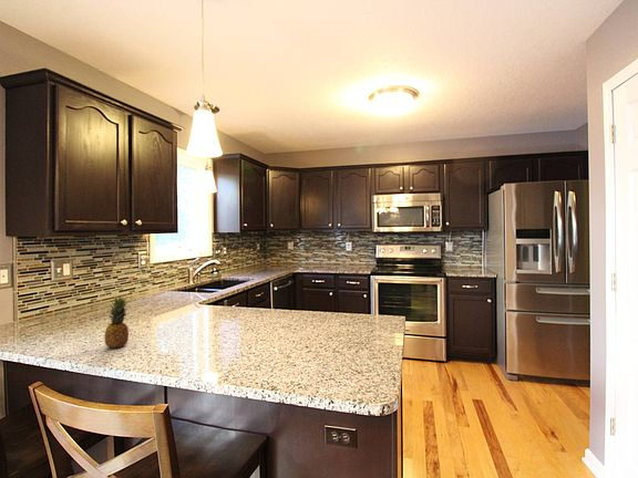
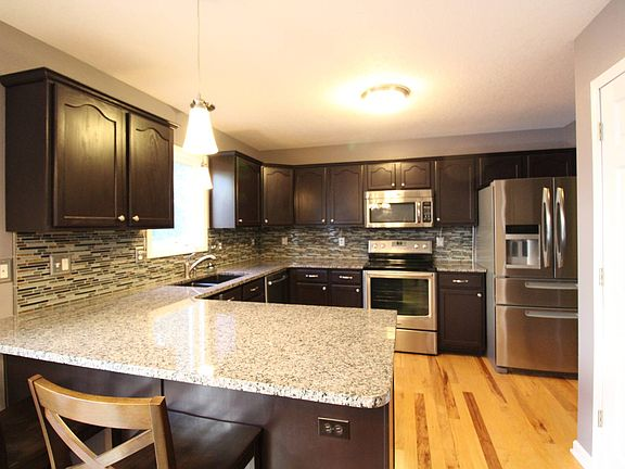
- fruit (116, 321)
